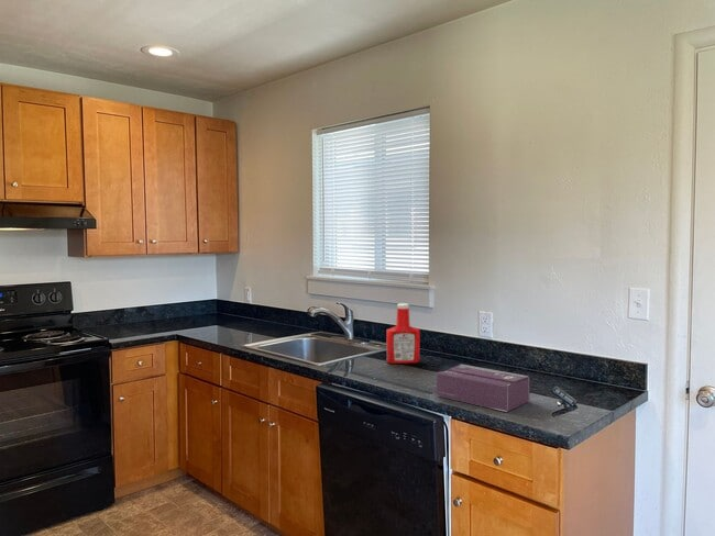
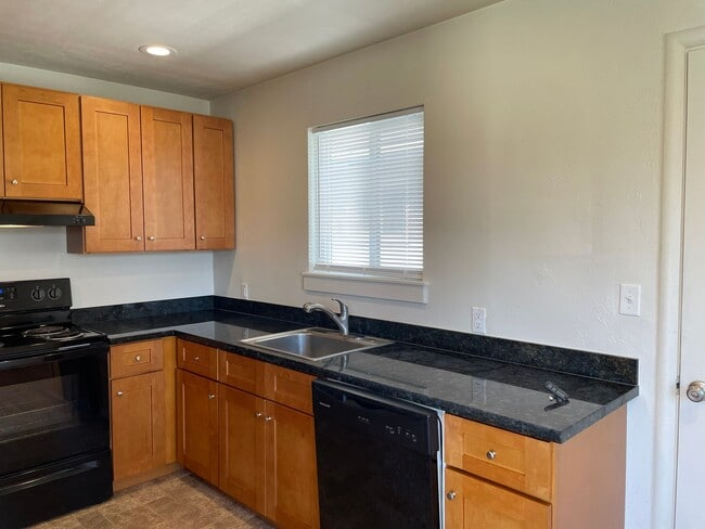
- tissue box (482, 386)
- soap bottle (403, 333)
